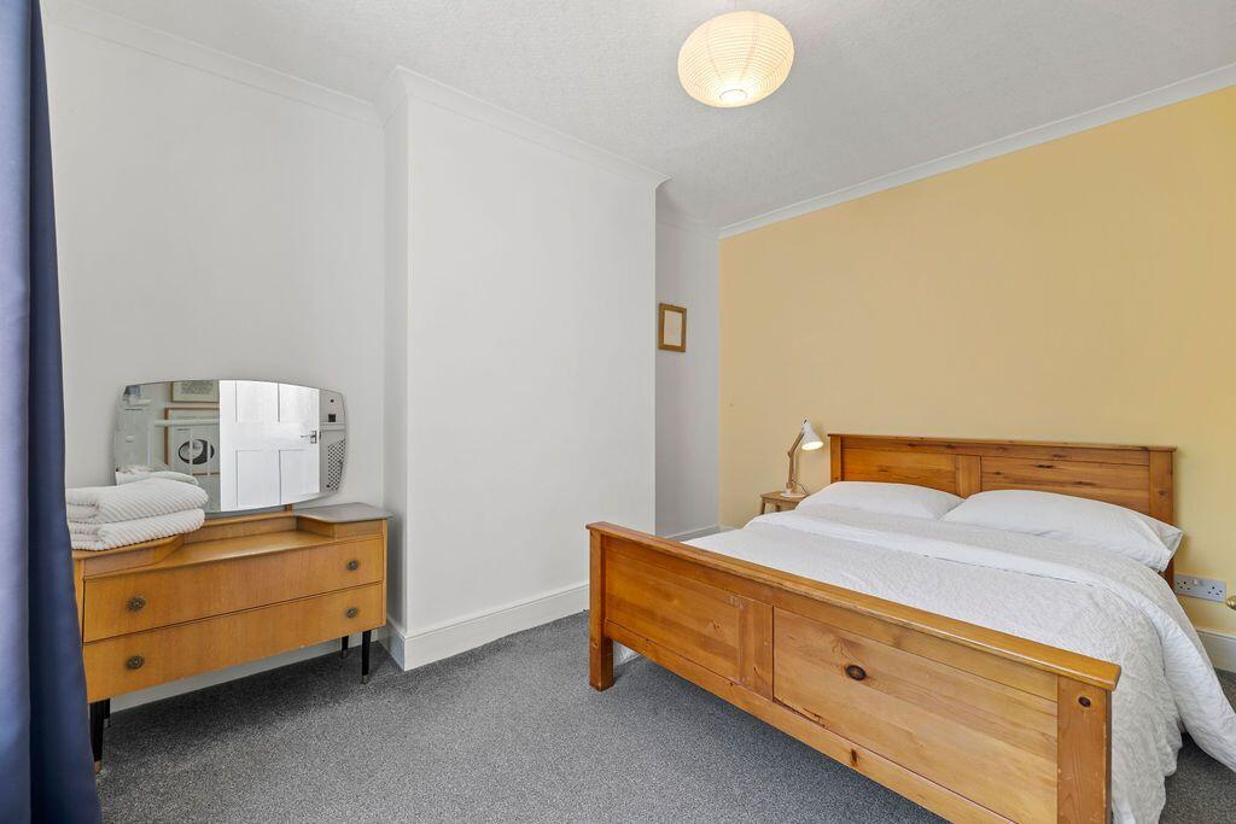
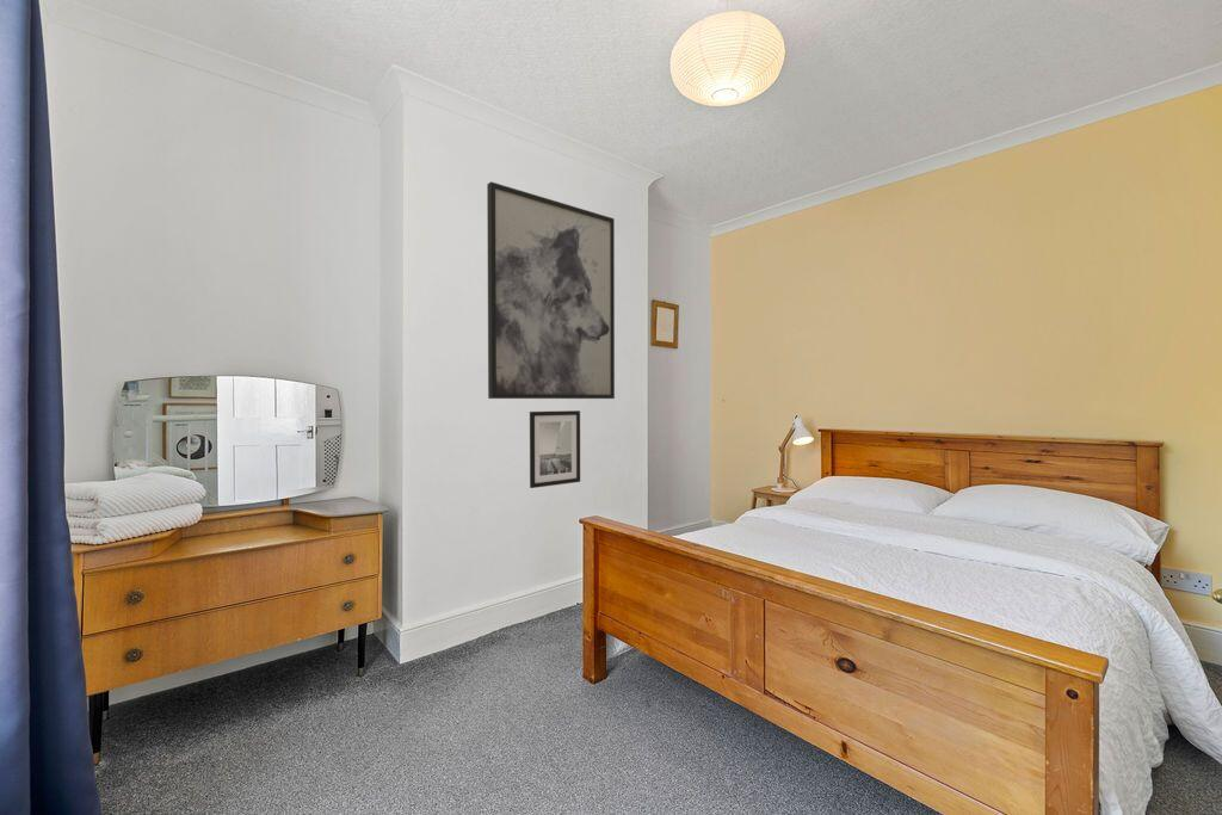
+ wall art (556, 301)
+ wall art (555, 447)
